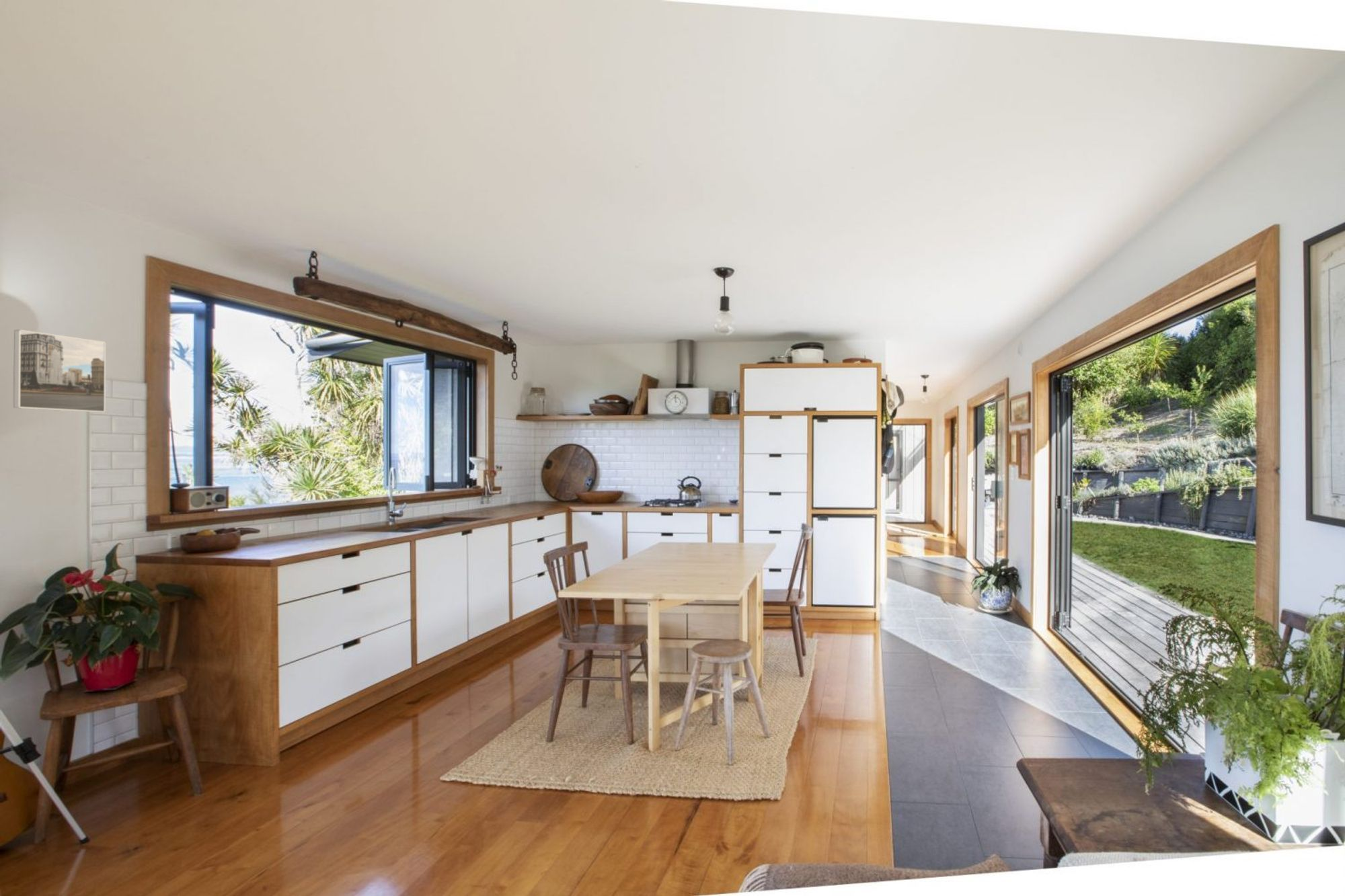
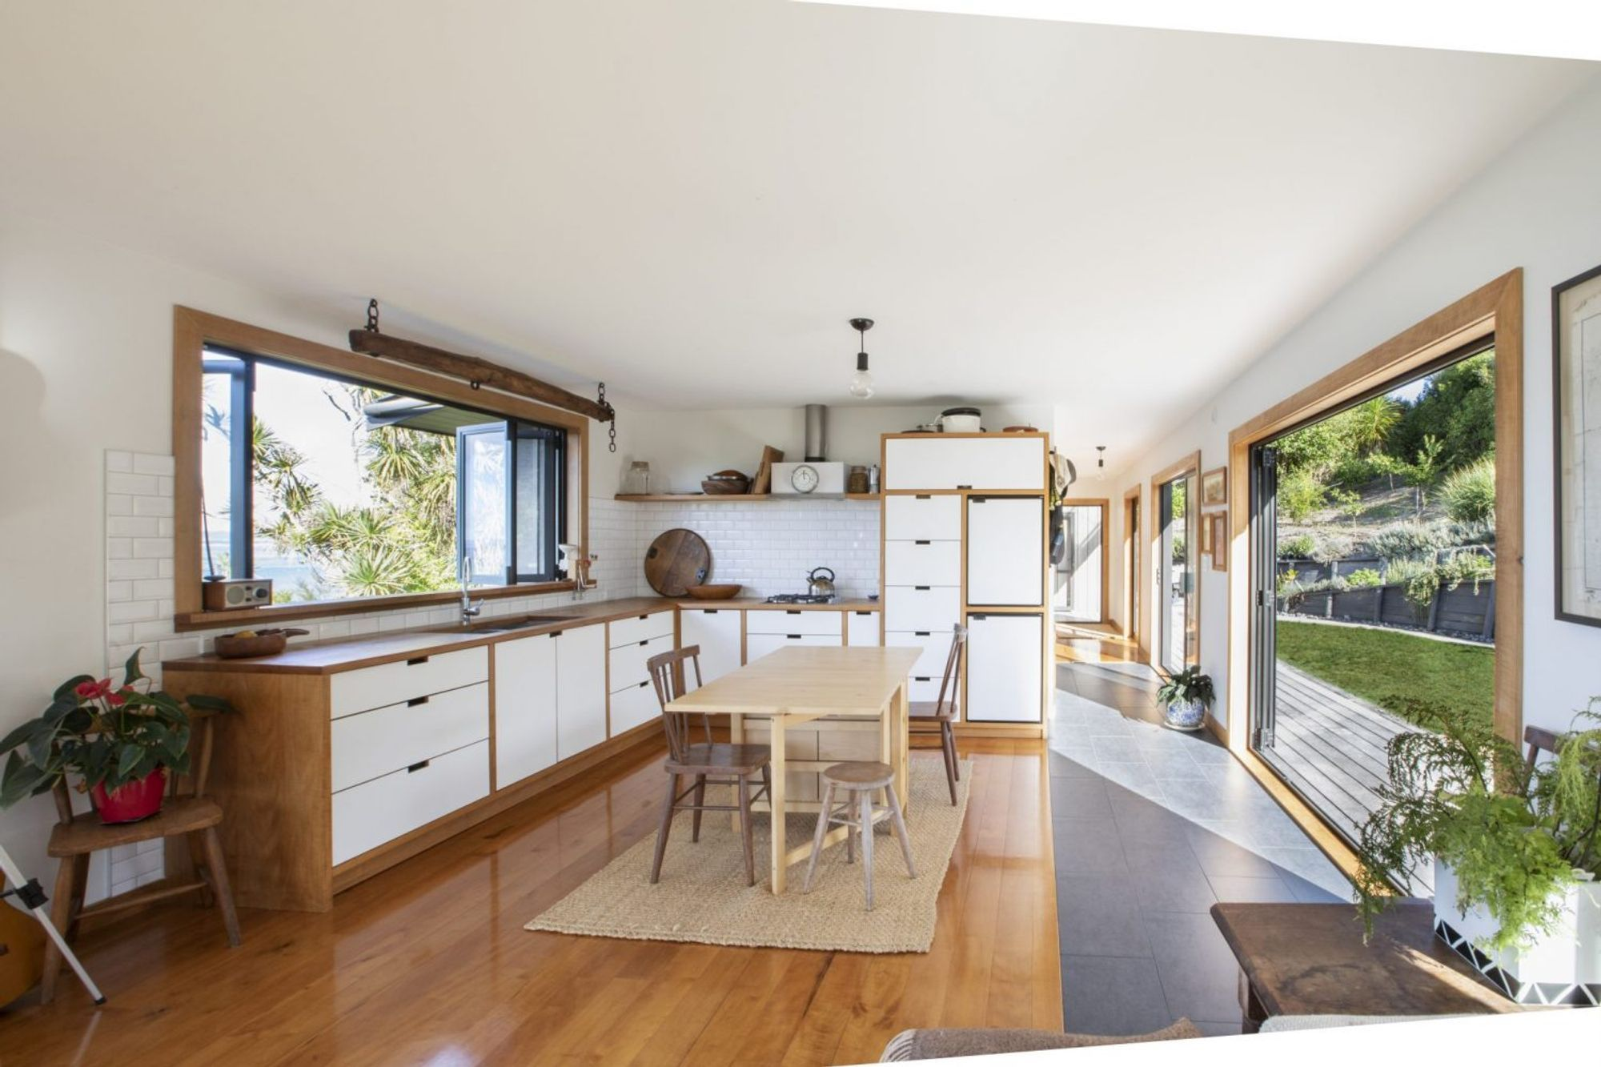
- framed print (62, 373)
